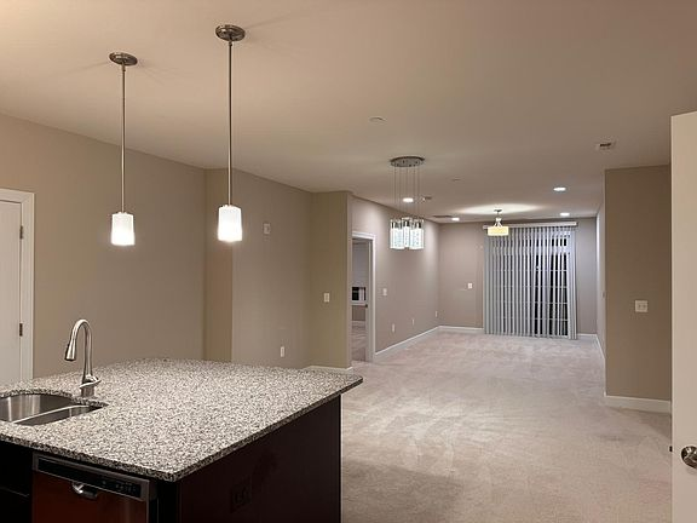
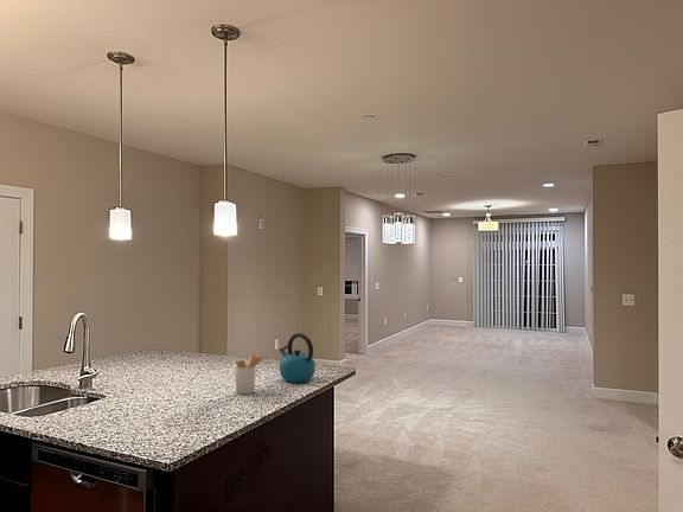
+ utensil holder (249, 372)
+ kettle (295, 356)
